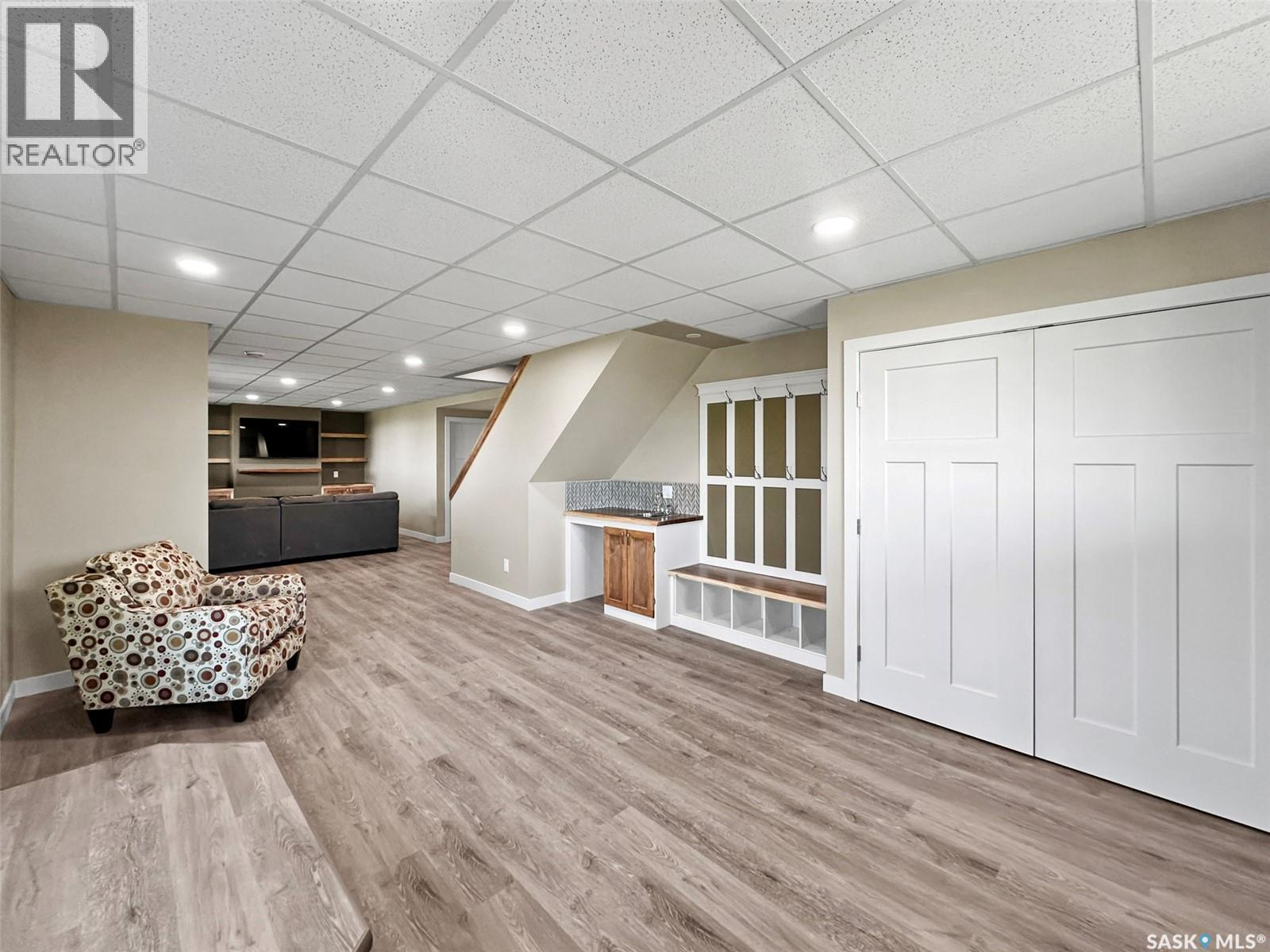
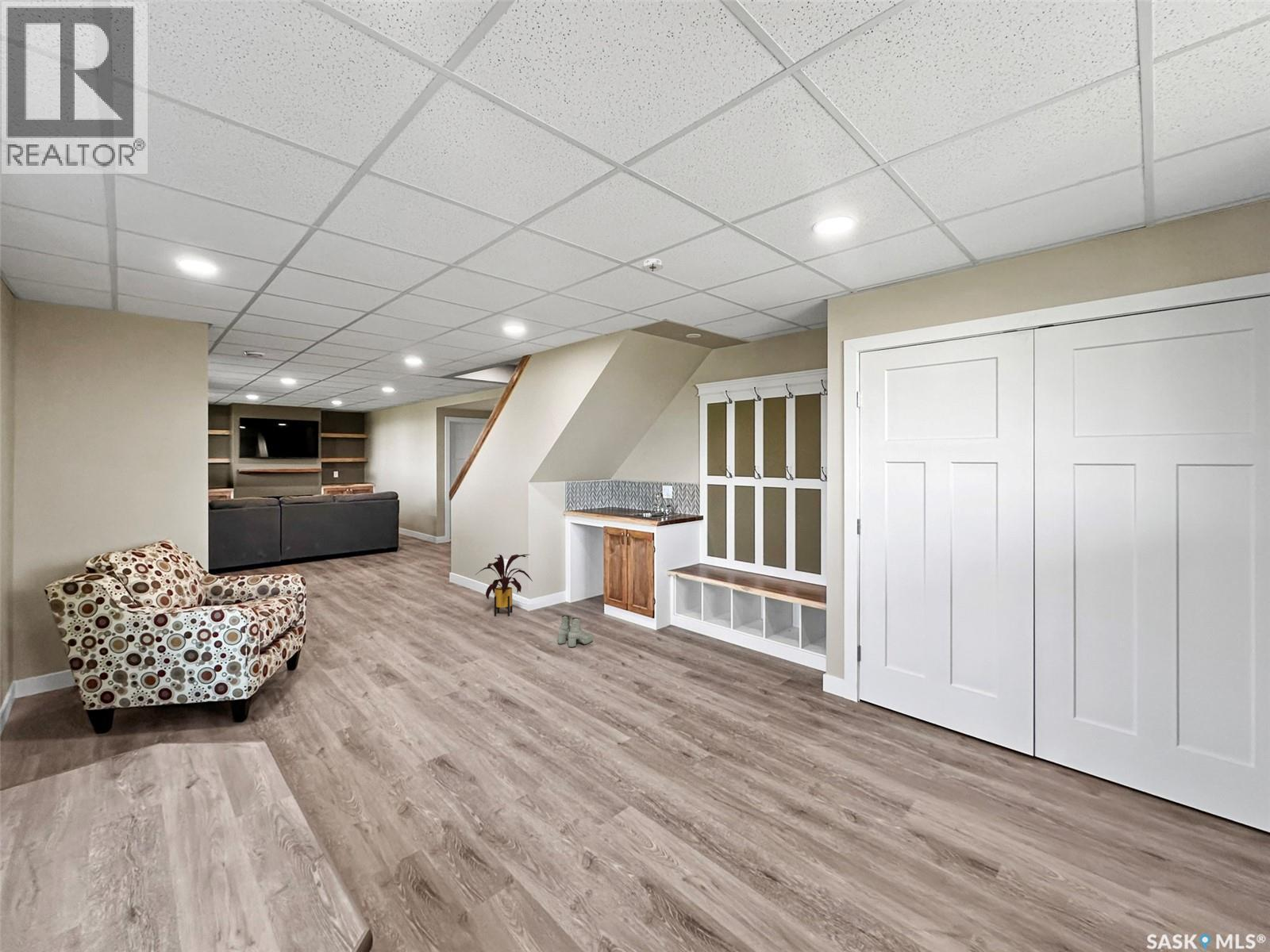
+ house plant (505, 582)
+ boots (575, 628)
+ smoke detector (652, 265)
